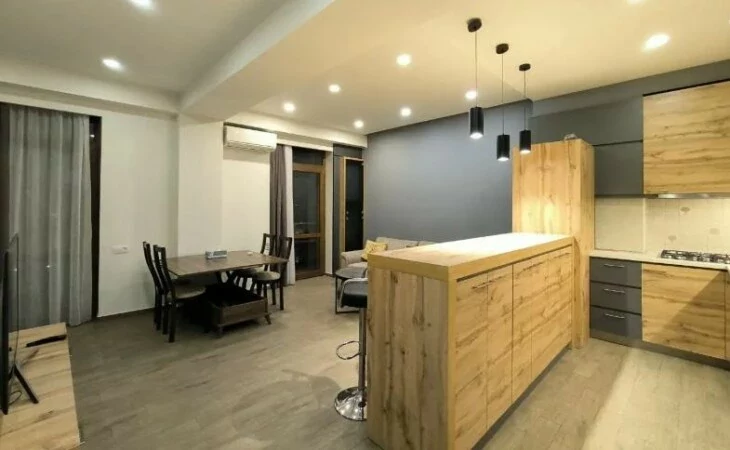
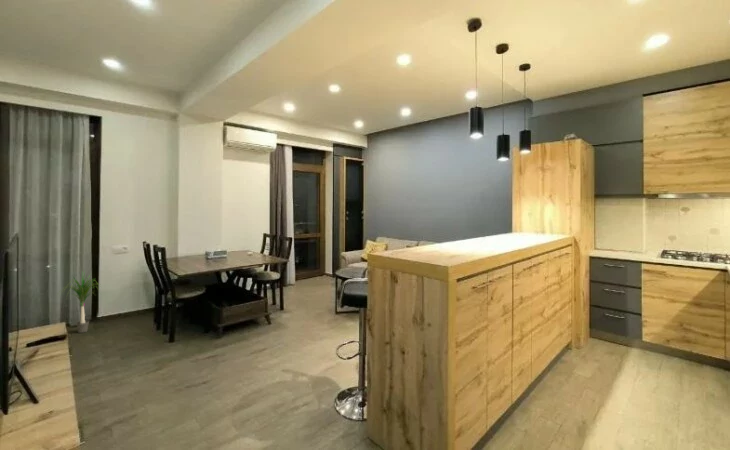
+ potted plant (82, 300)
